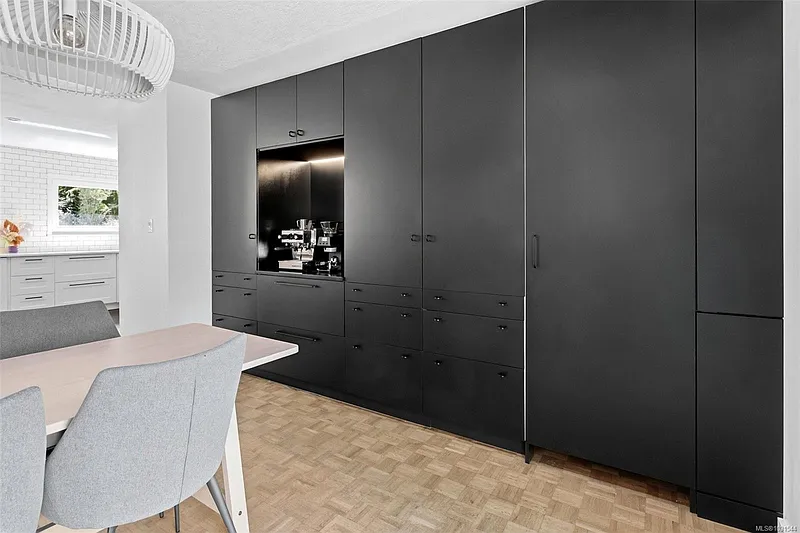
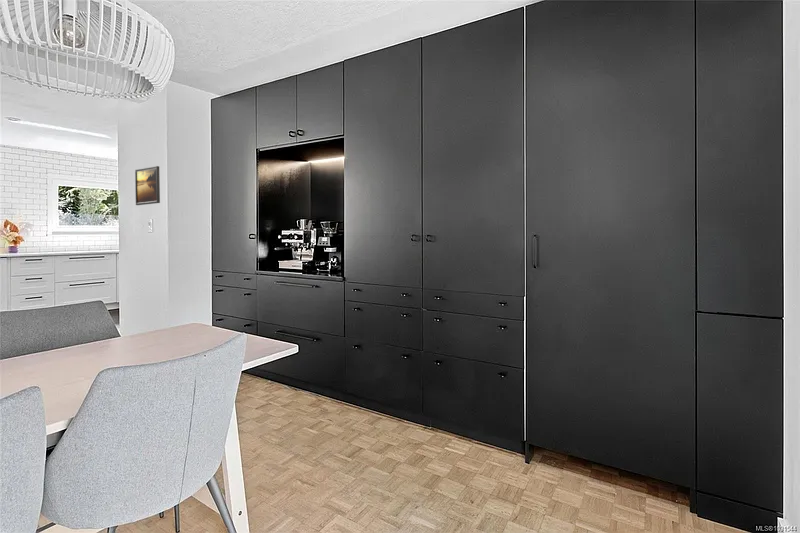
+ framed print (147, 186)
